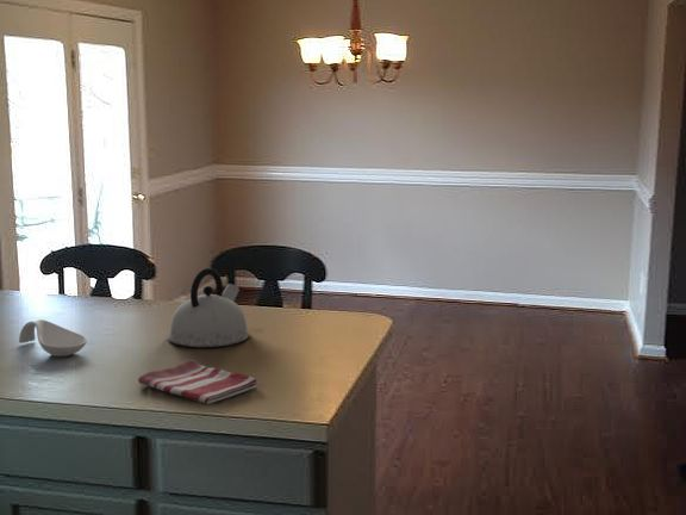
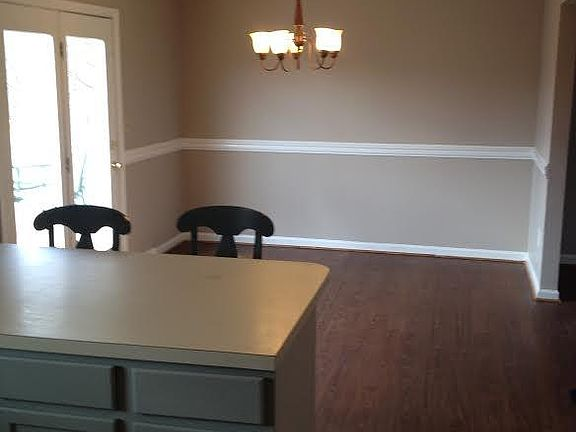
- kettle (210, 302)
- spoon rest (49, 336)
- dish towel (198, 380)
